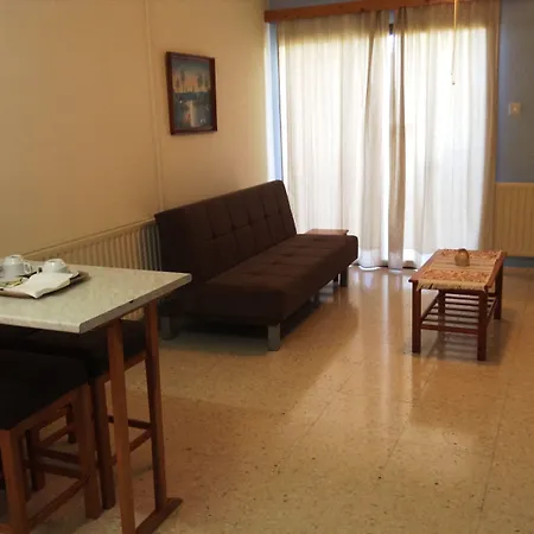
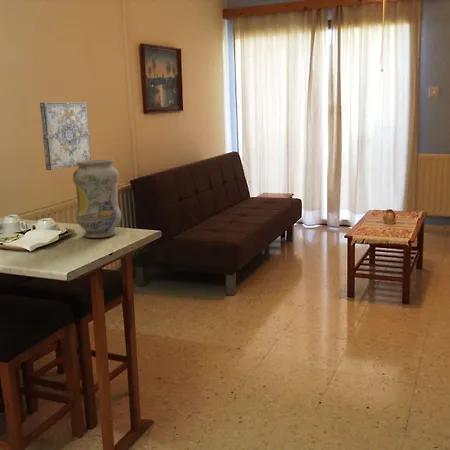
+ wall art (67, 135)
+ vase (97, 197)
